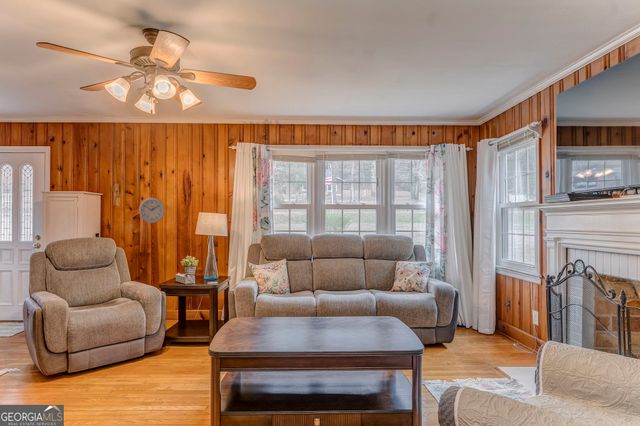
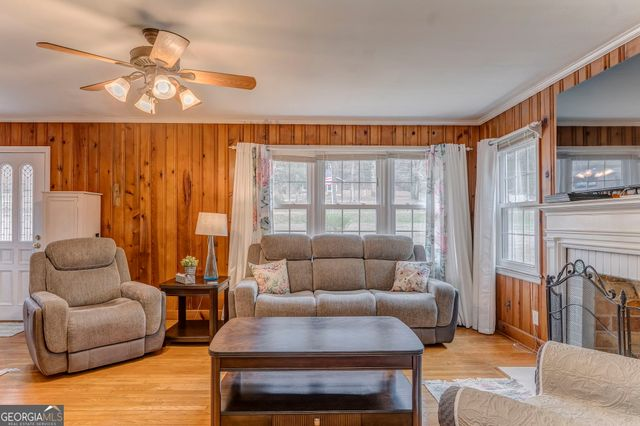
- wall clock (151, 210)
